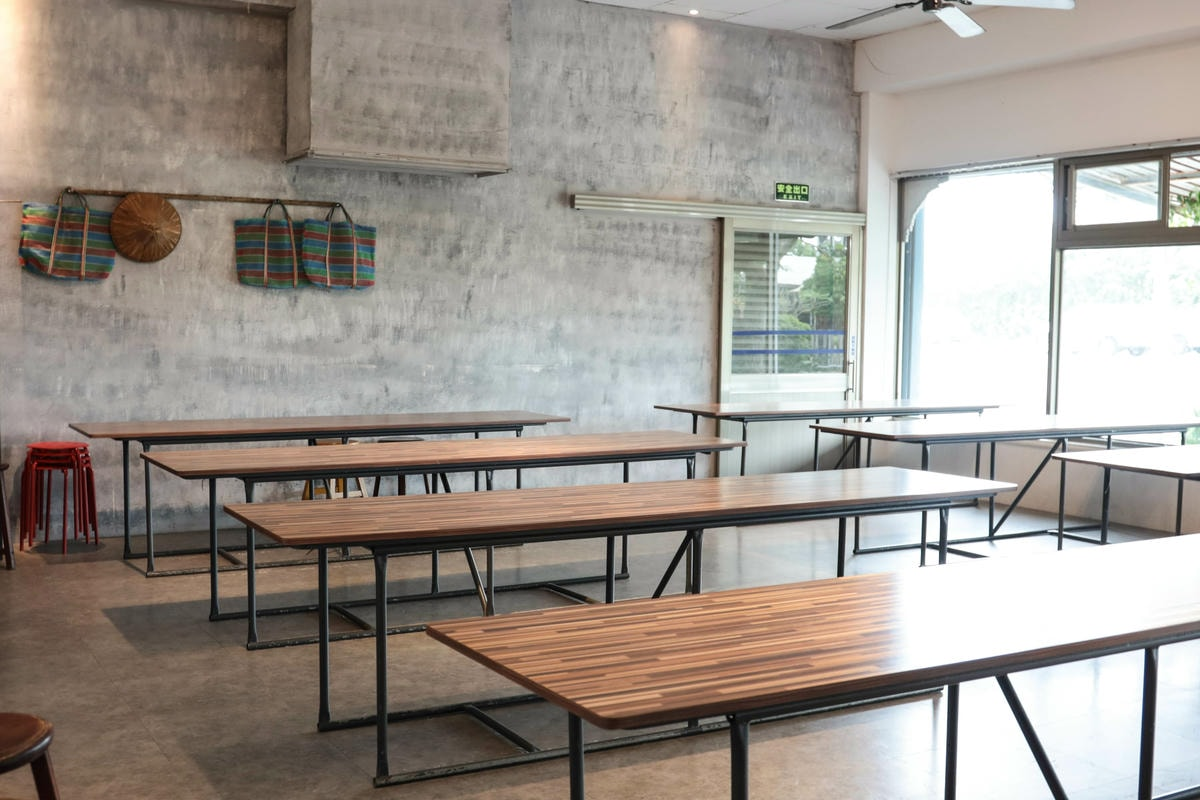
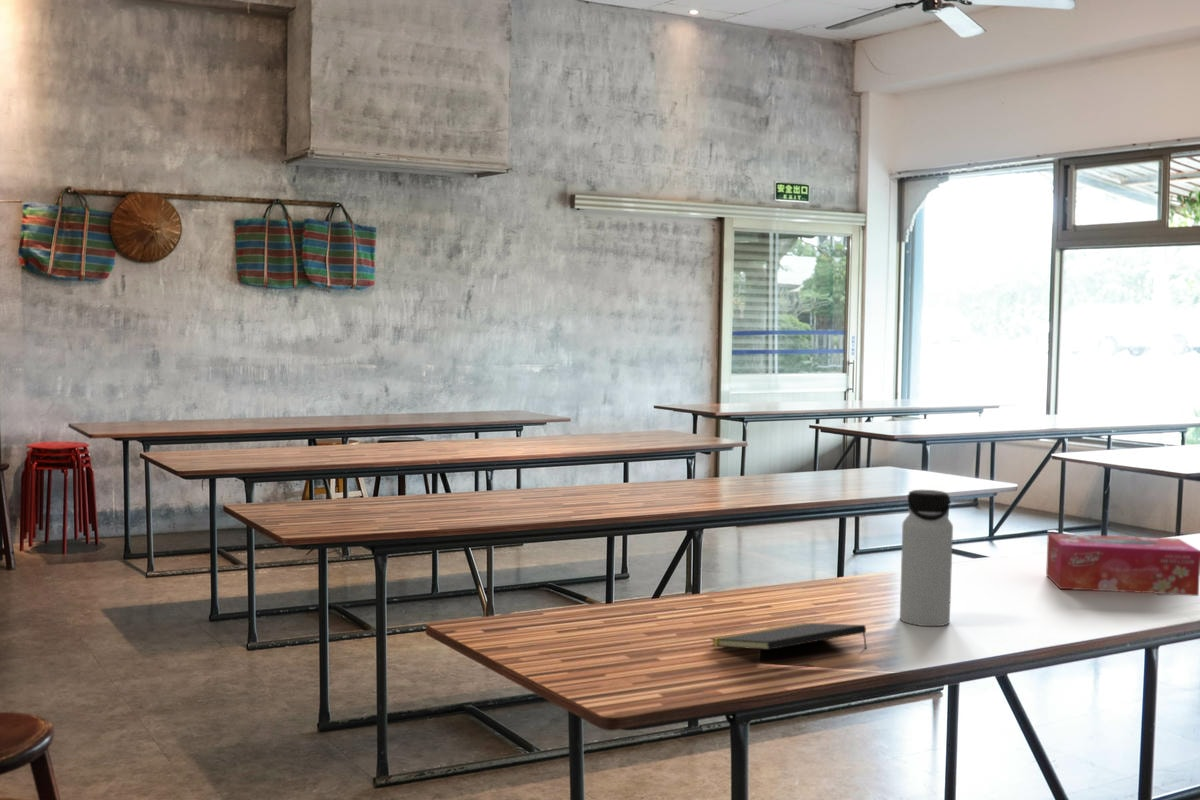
+ notepad (787, 635)
+ tissue box (1120, 563)
+ water bottle (926, 556)
